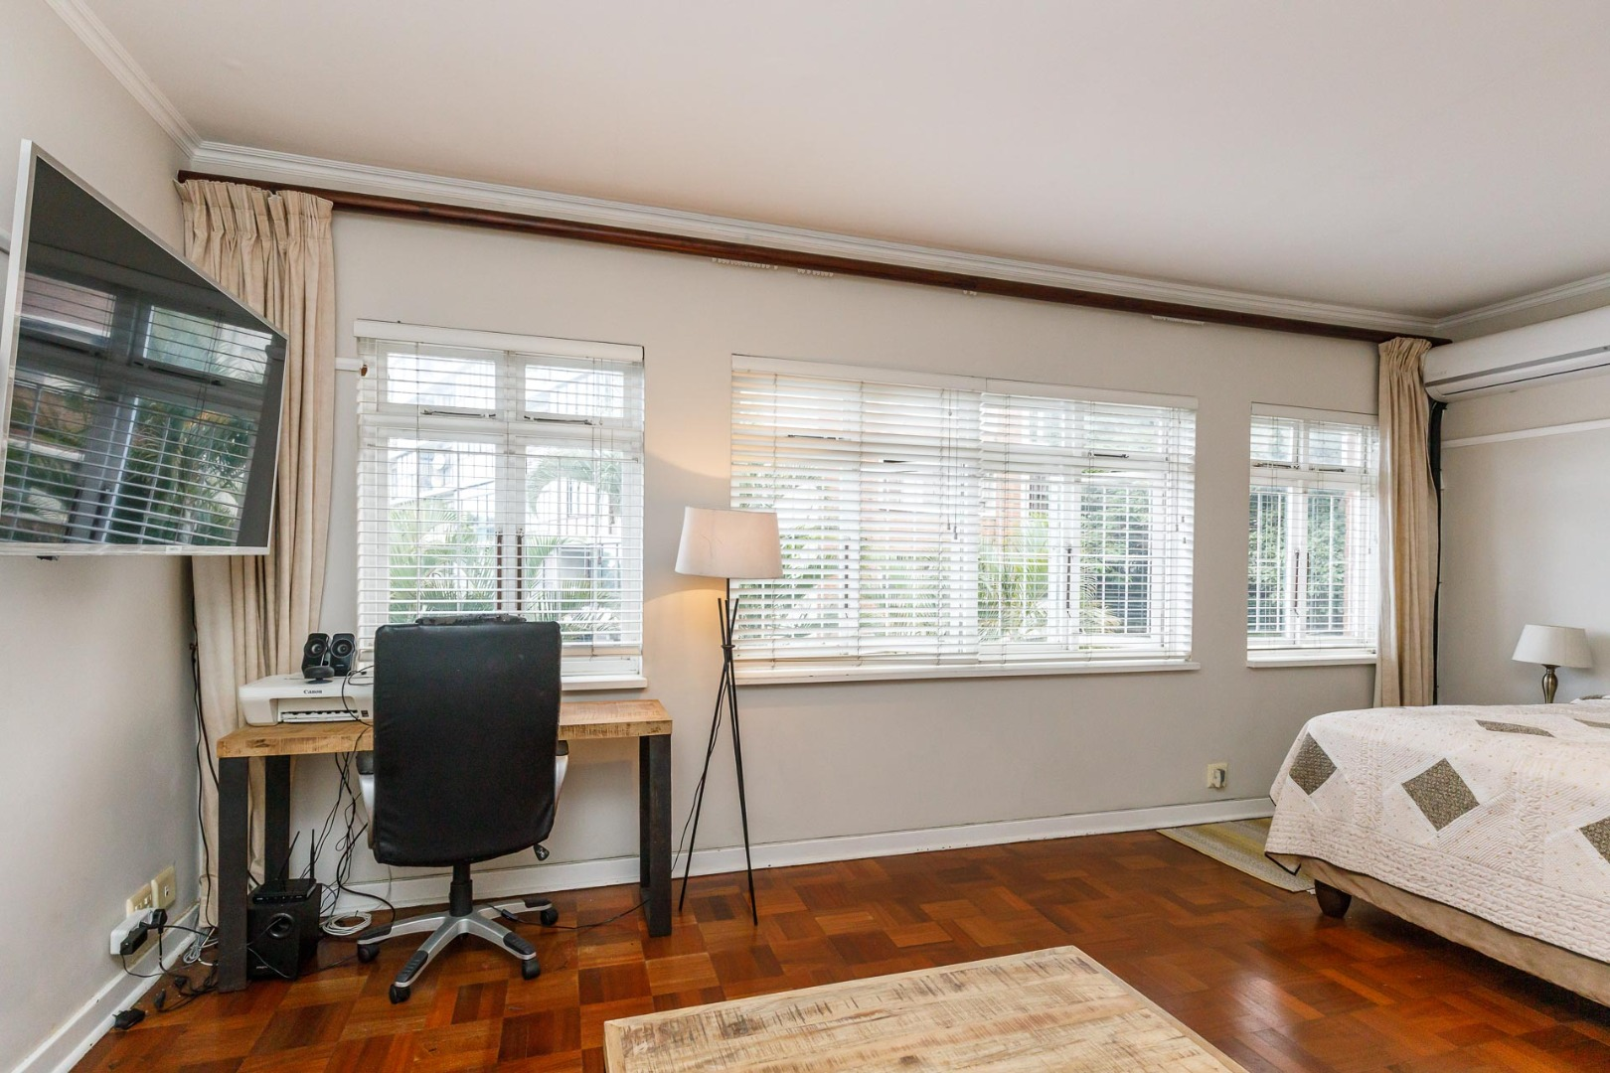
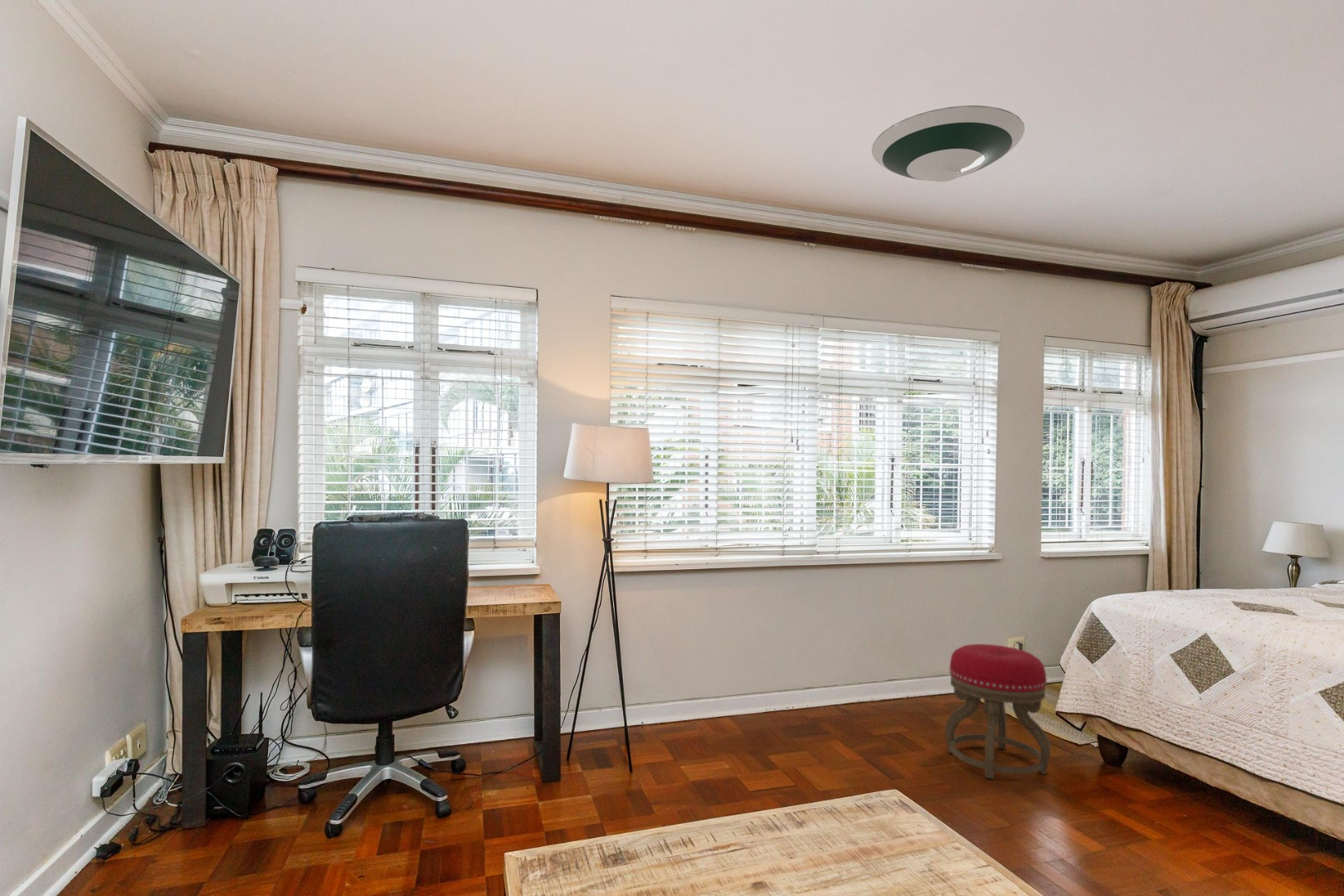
+ stool (996, 706)
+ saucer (945, 159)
